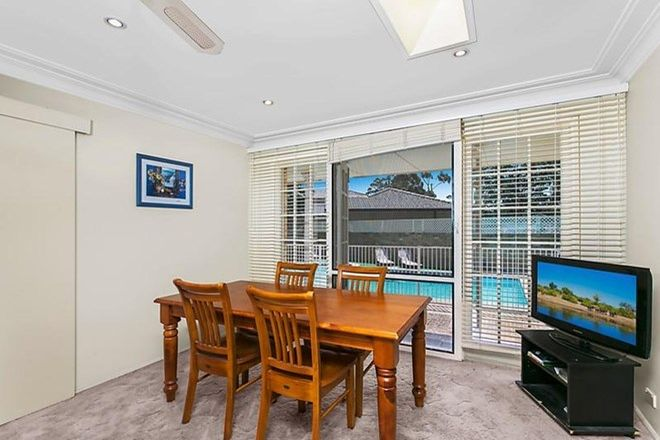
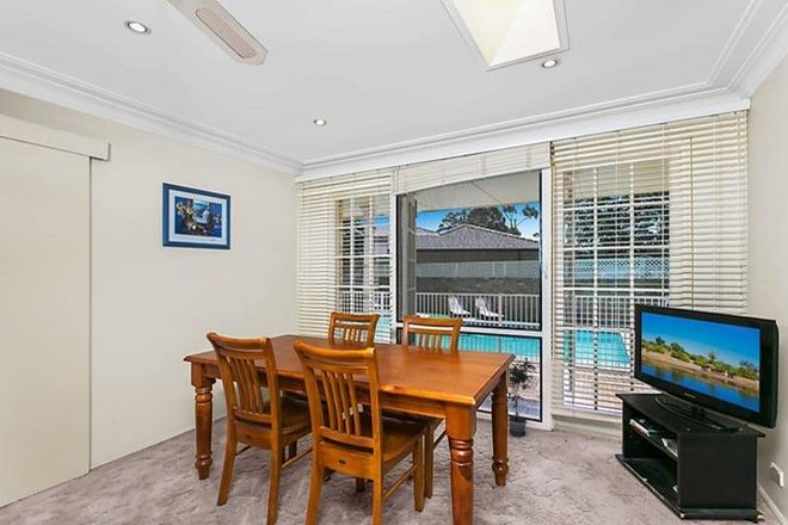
+ potted plant (517, 395)
